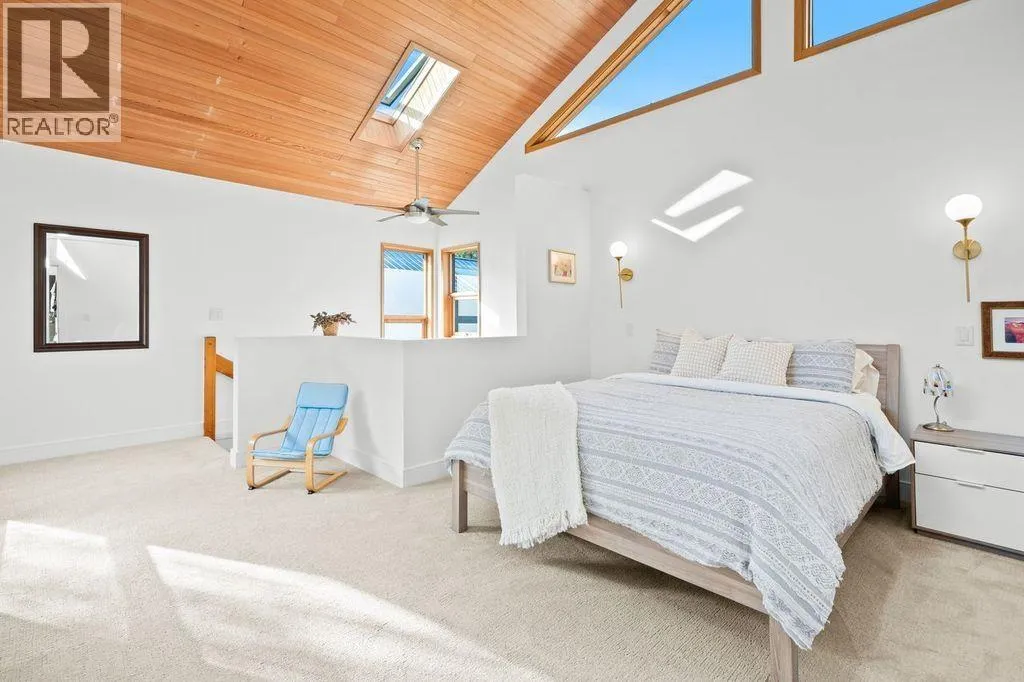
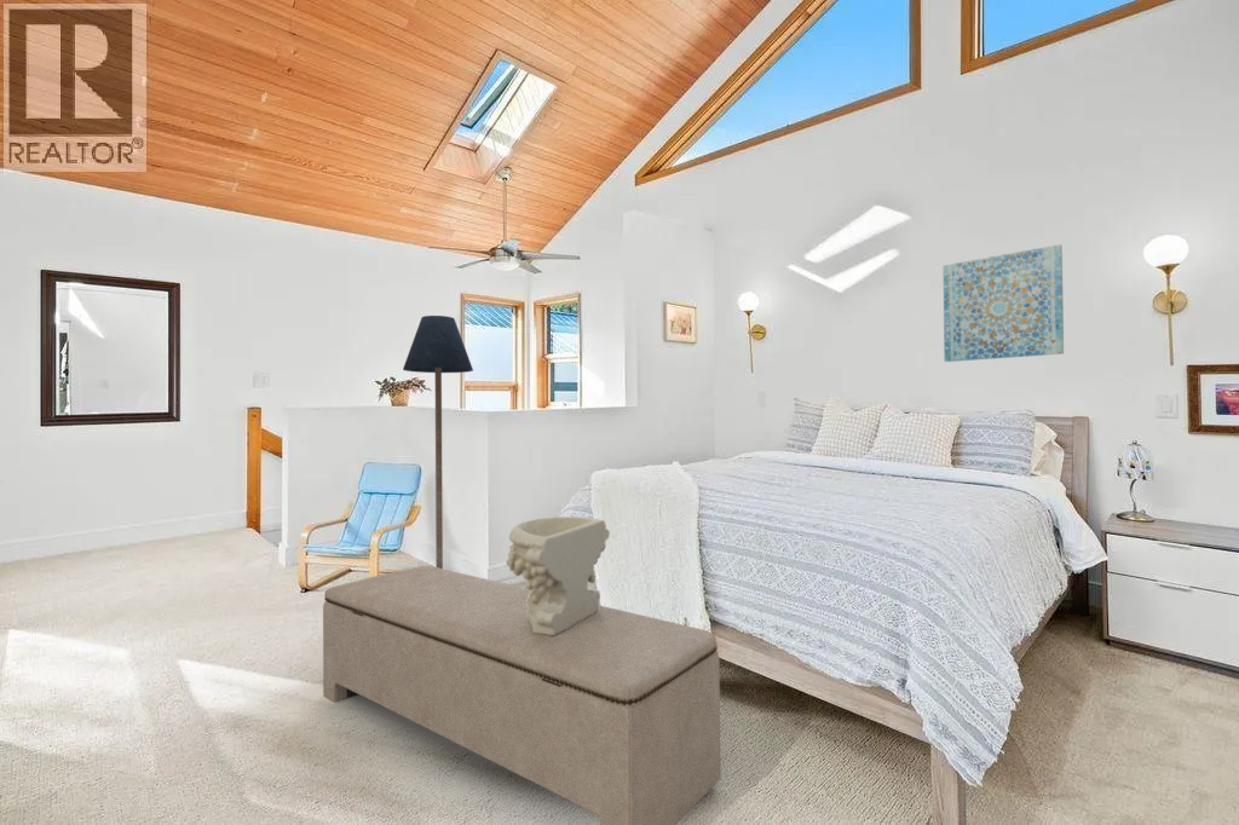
+ bench (496, 669)
+ decorative bowl (559, 569)
+ wall art (999, 306)
+ floor lamp (439, 455)
